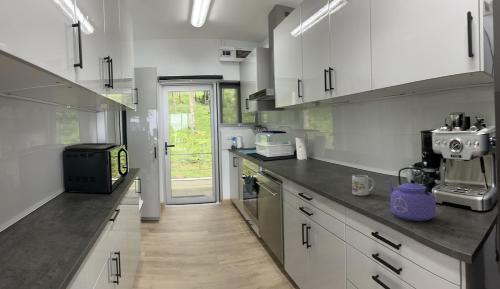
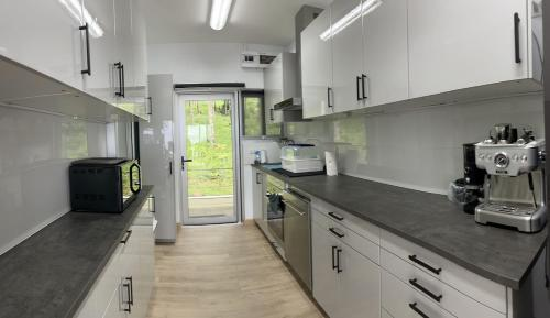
- kettle (407, 191)
- mug (363, 184)
